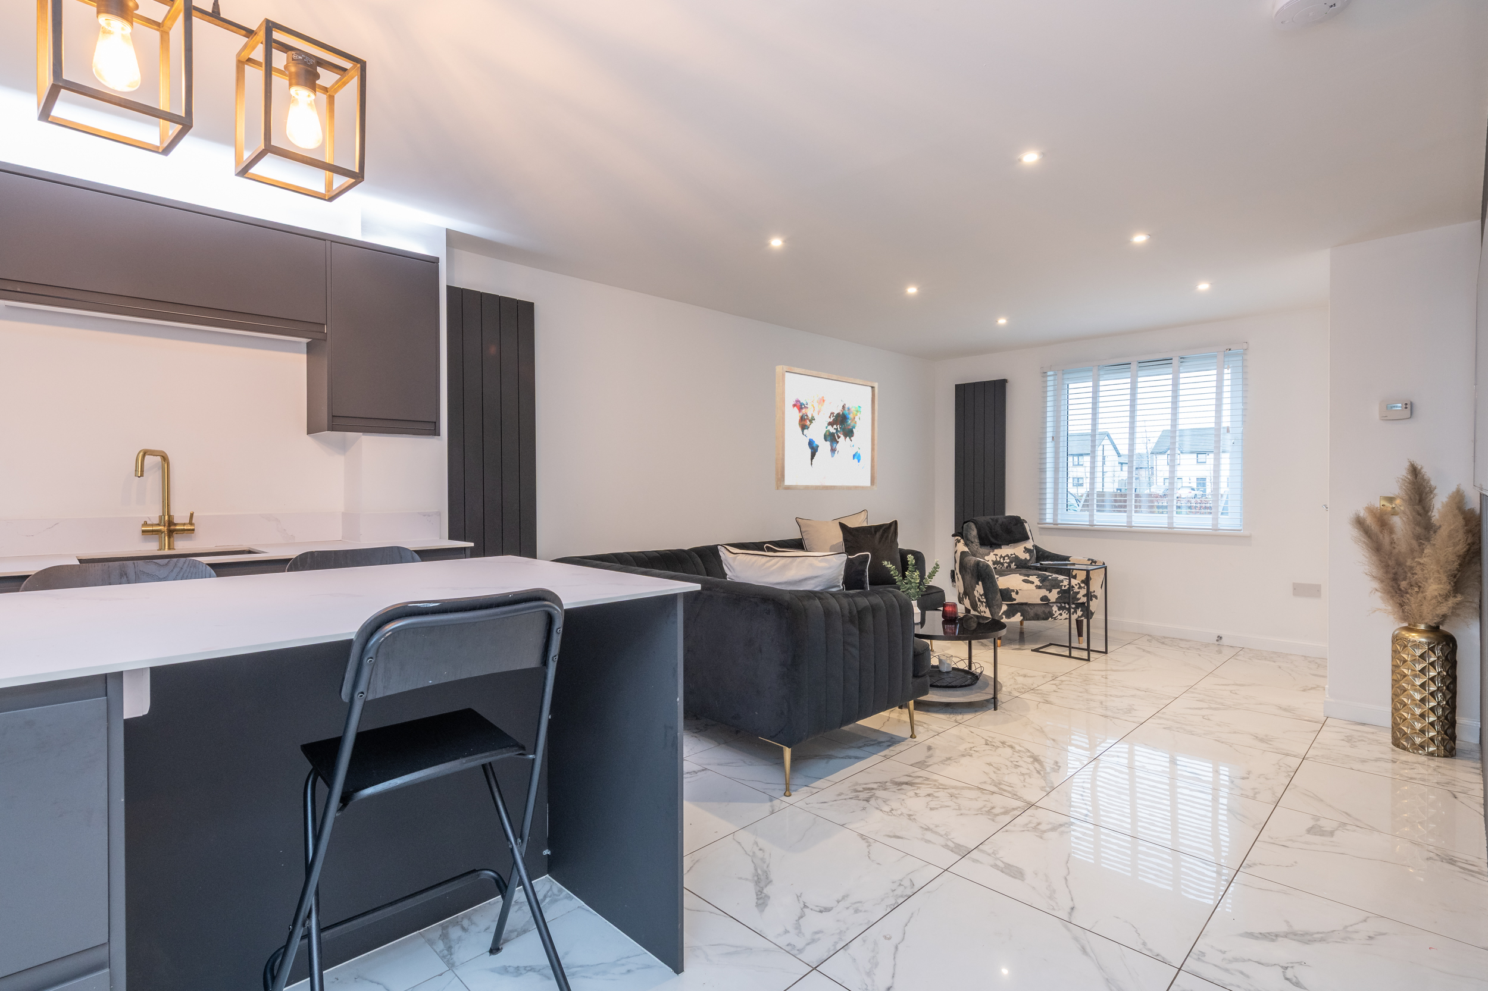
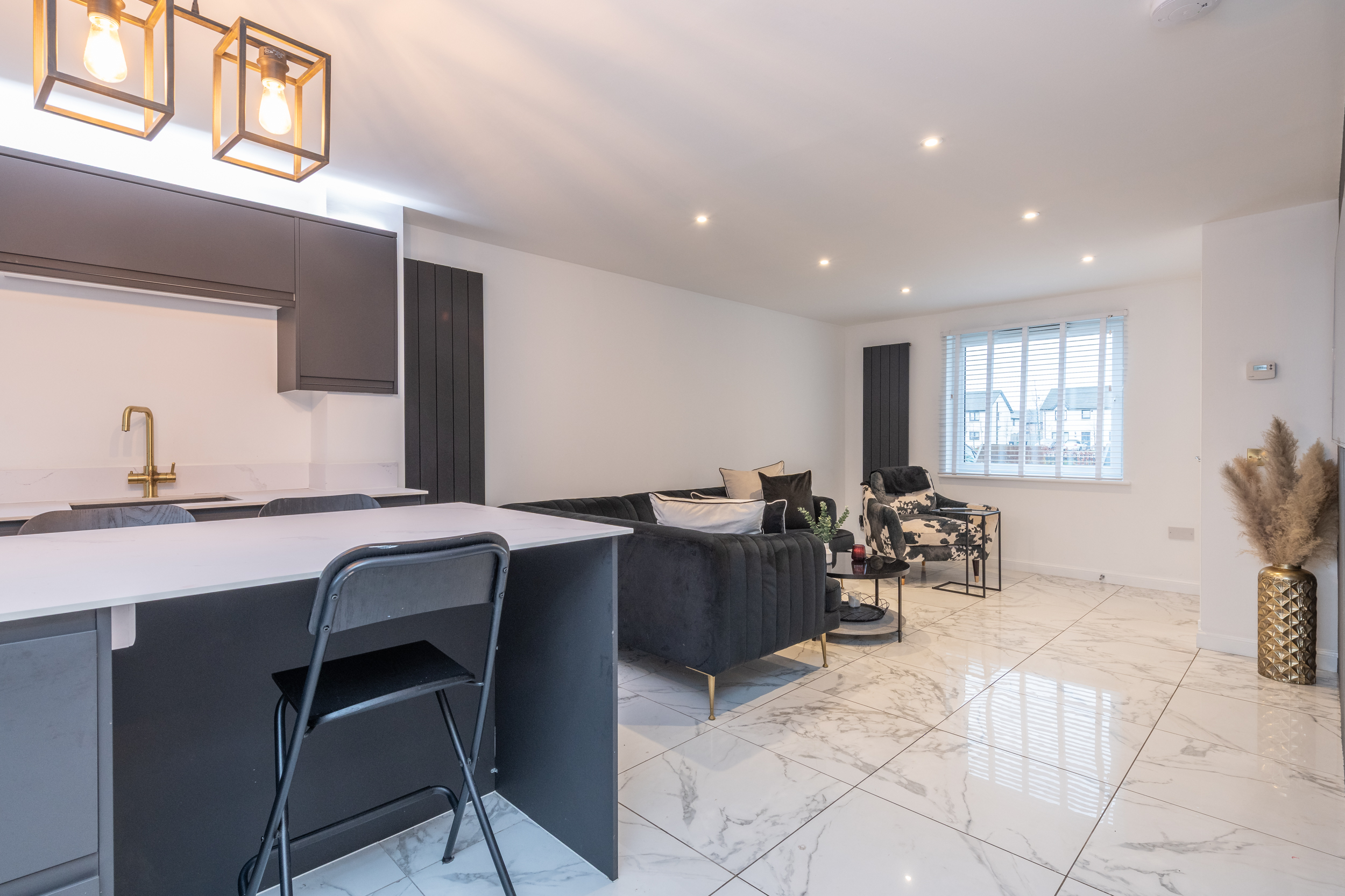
- wall art (830, 432)
